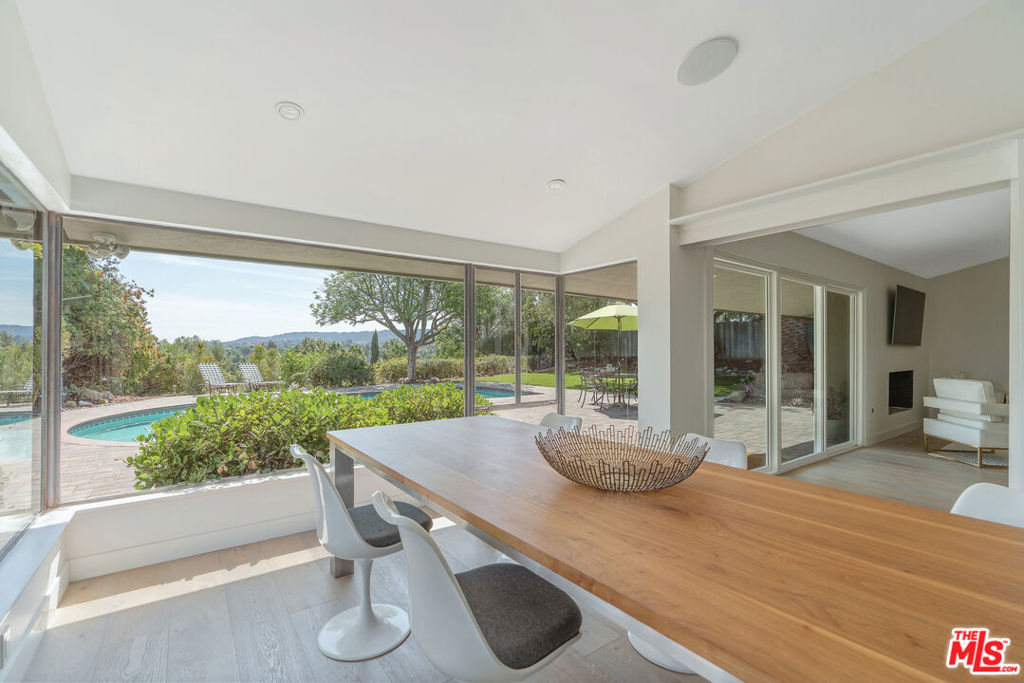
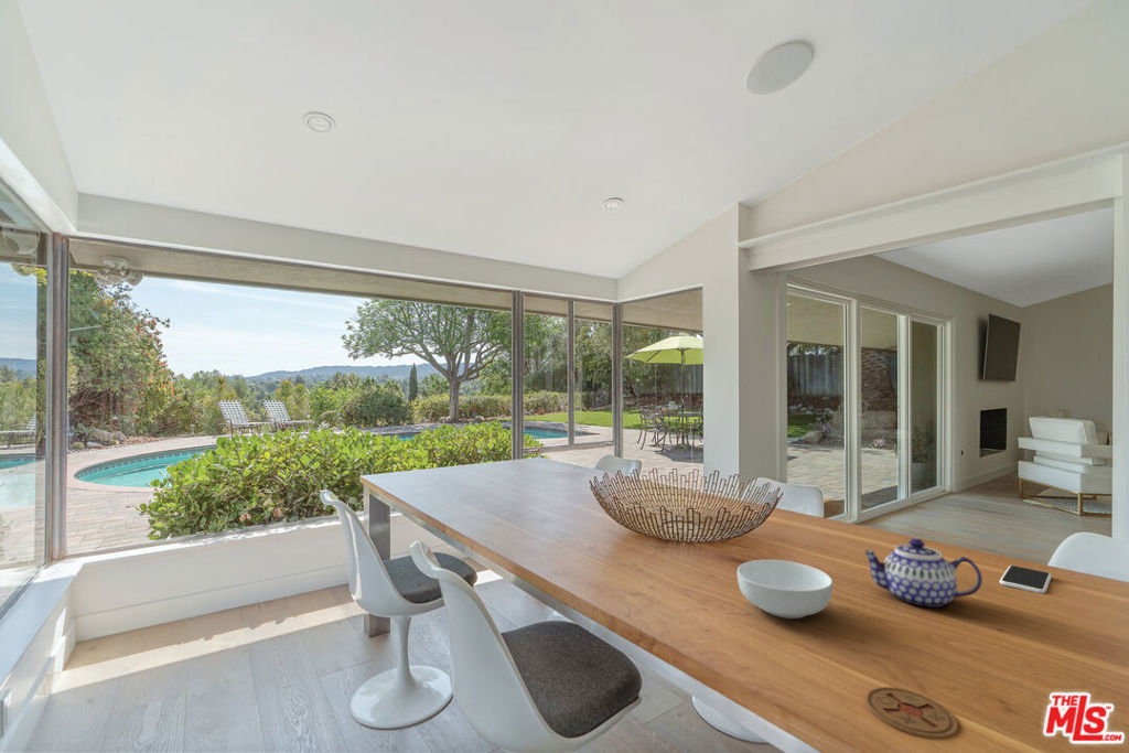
+ smartphone (1025, 578)
+ teapot (920, 568)
+ coaster (910, 711)
+ cereal bowl (783, 591)
